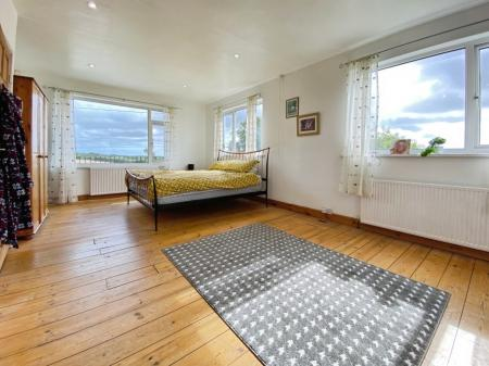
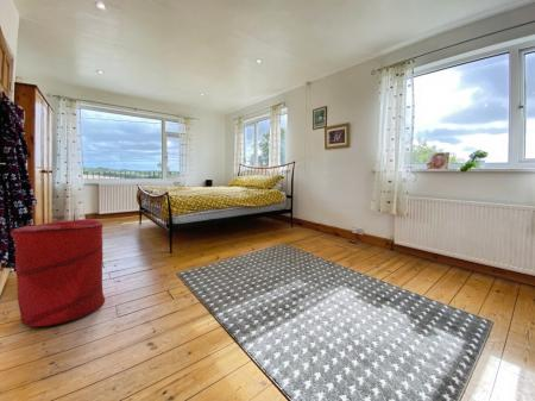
+ laundry hamper (62, 265)
